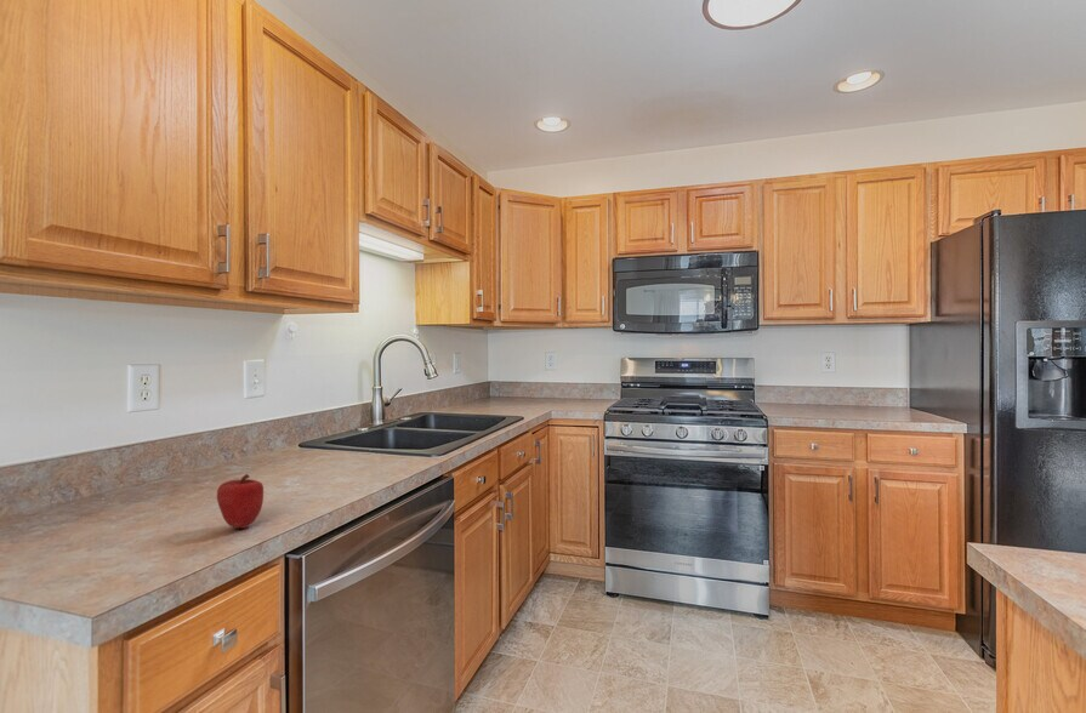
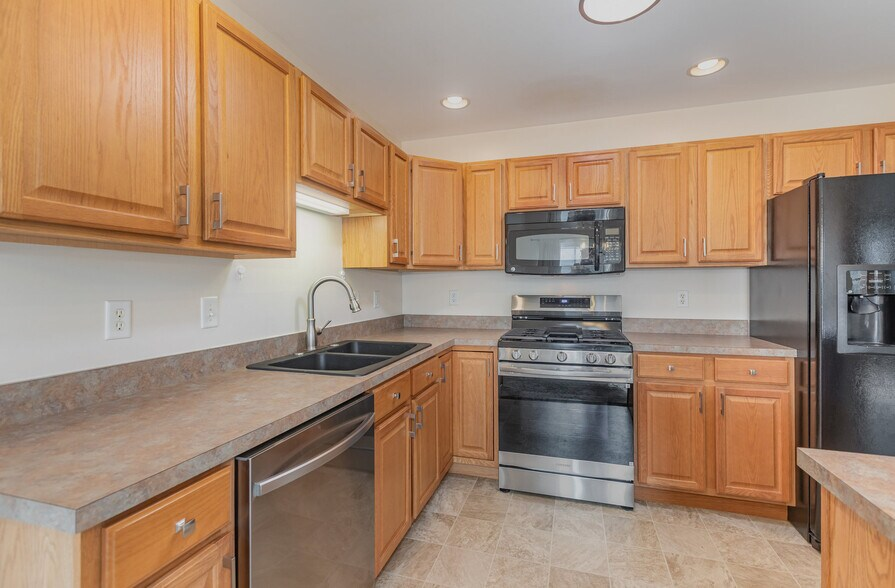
- apple (240, 501)
